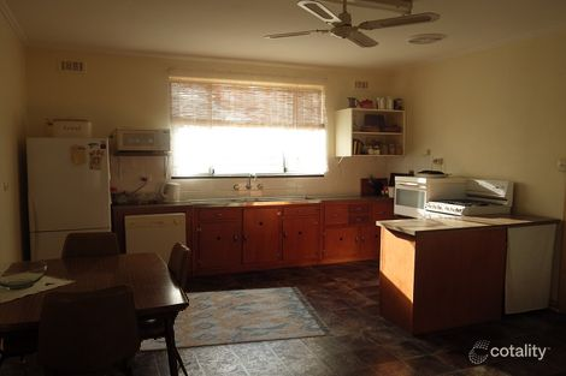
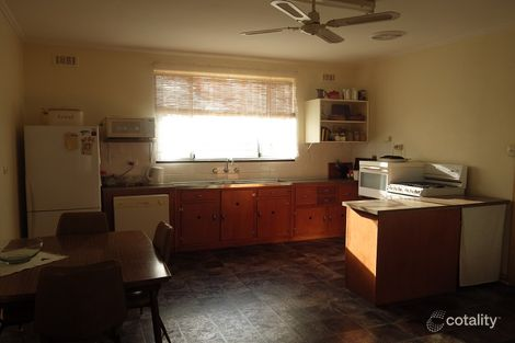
- rug (211, 314)
